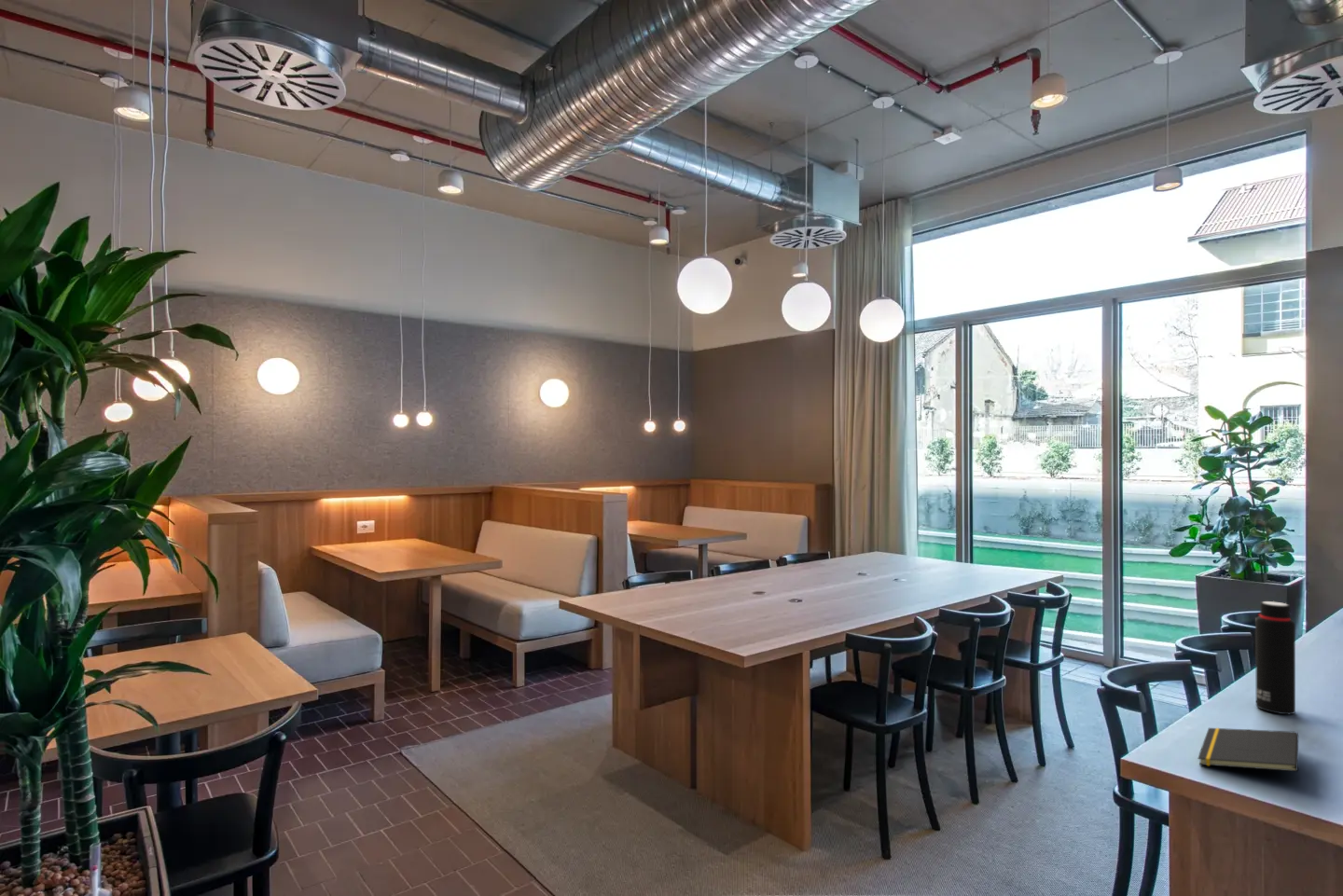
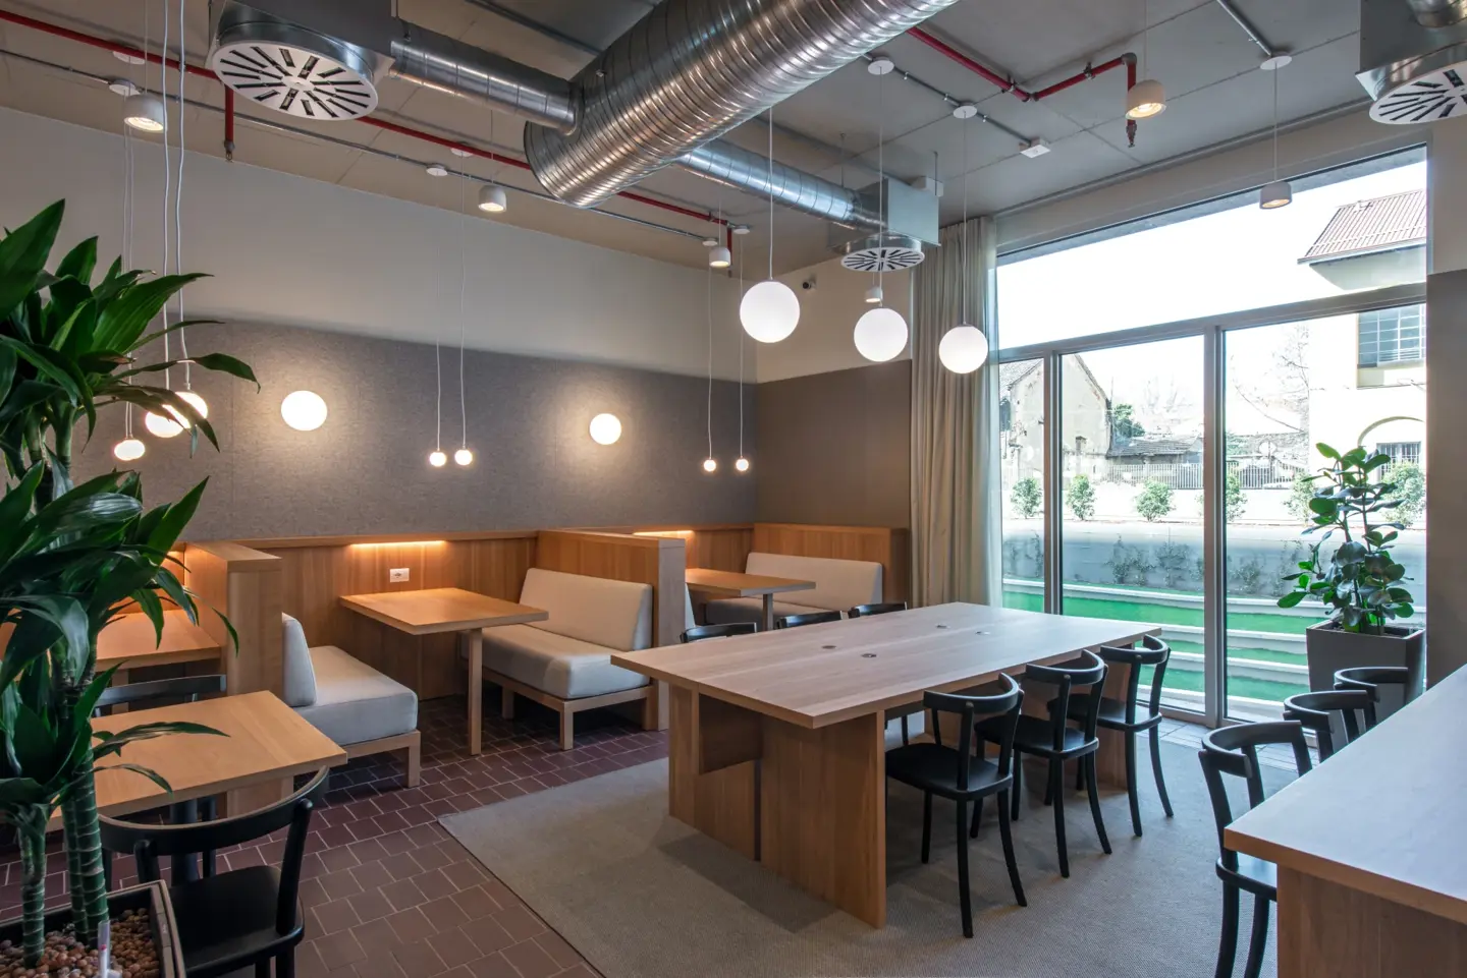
- water bottle (1272, 655)
- notepad (1249, 748)
